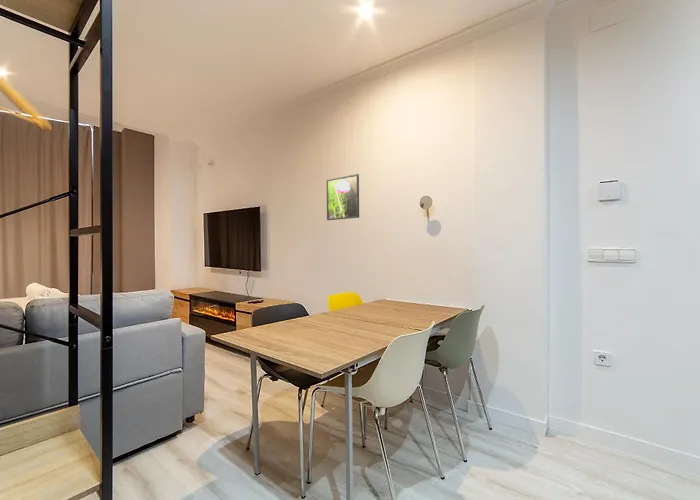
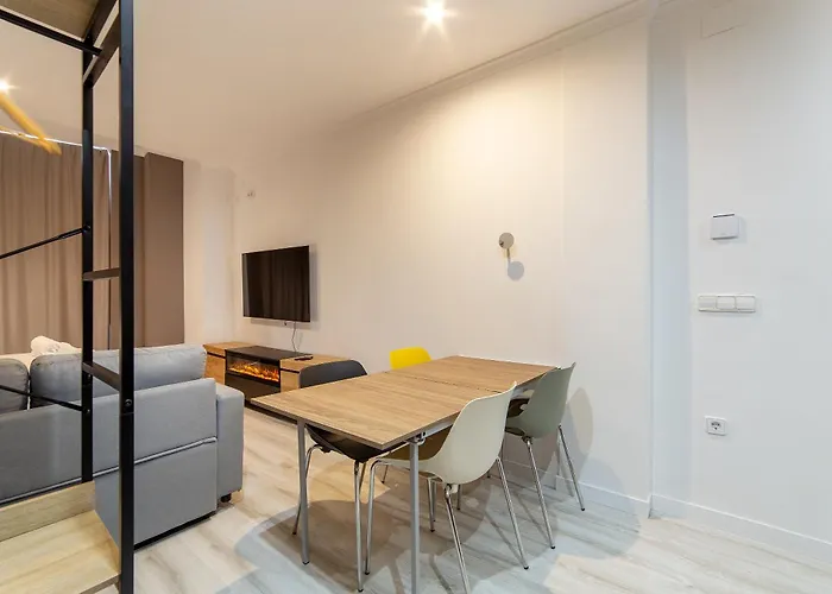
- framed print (342, 198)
